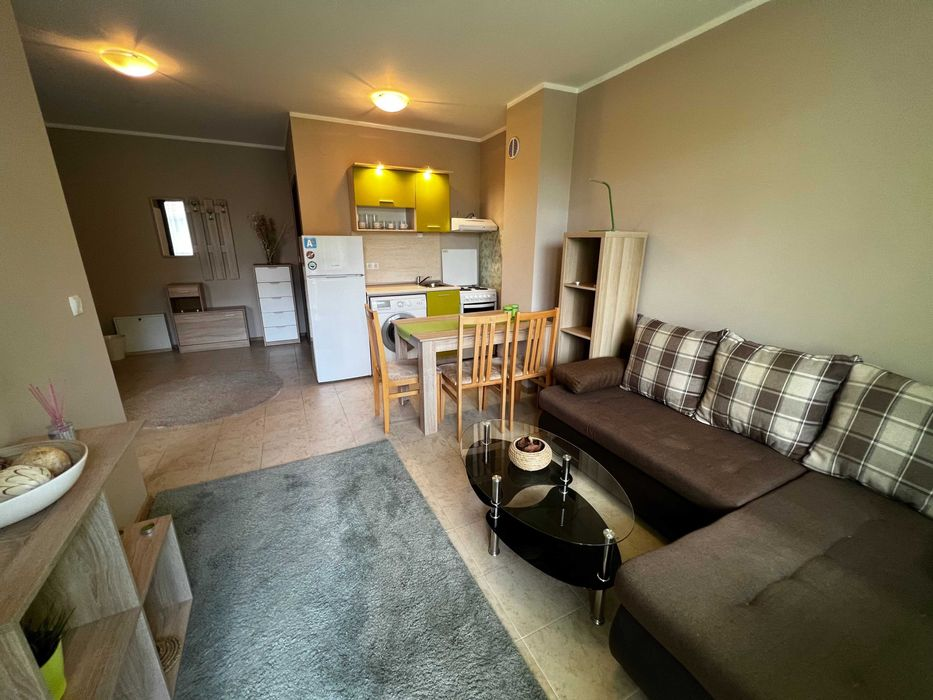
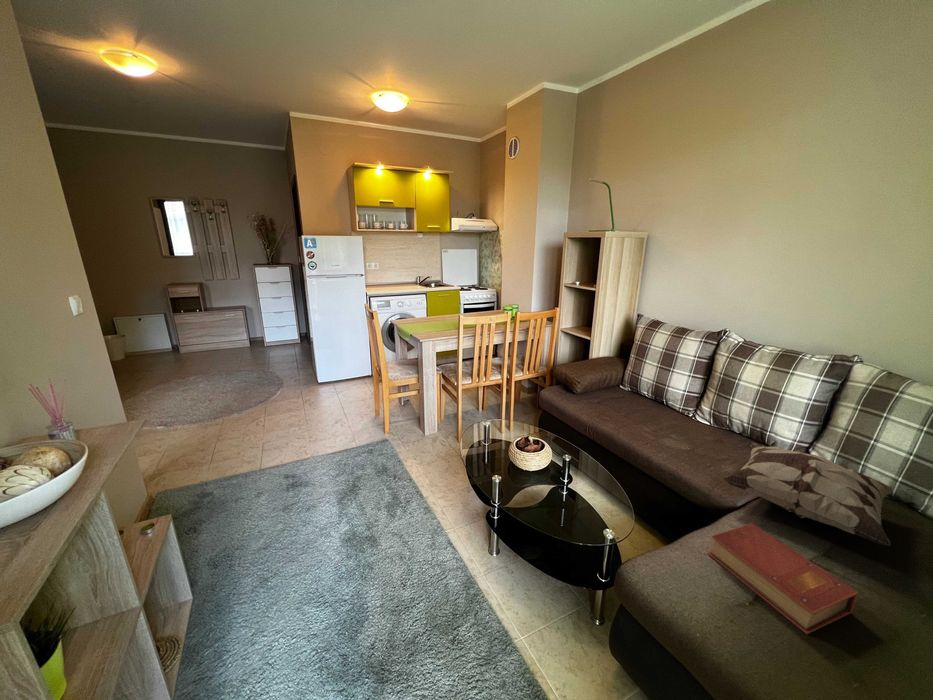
+ decorative pillow (804, 482)
+ book (775, 571)
